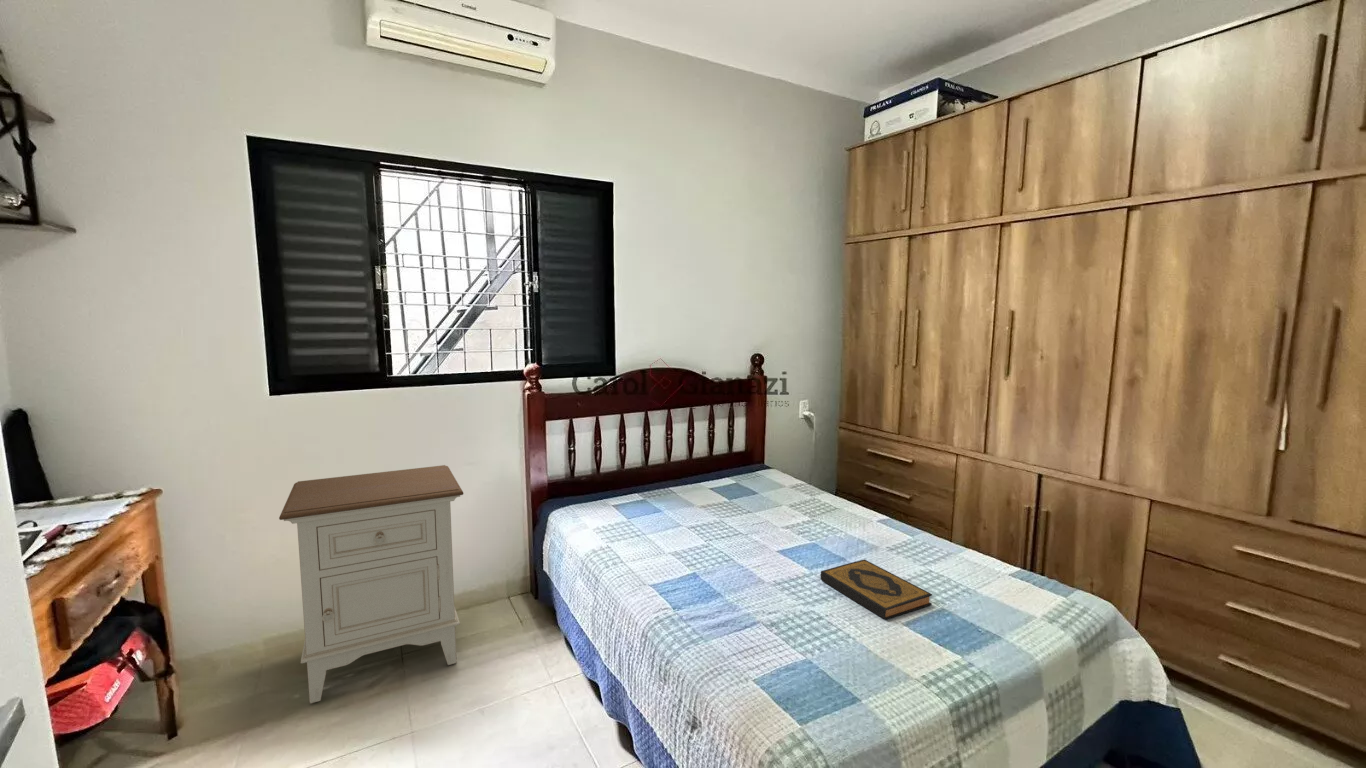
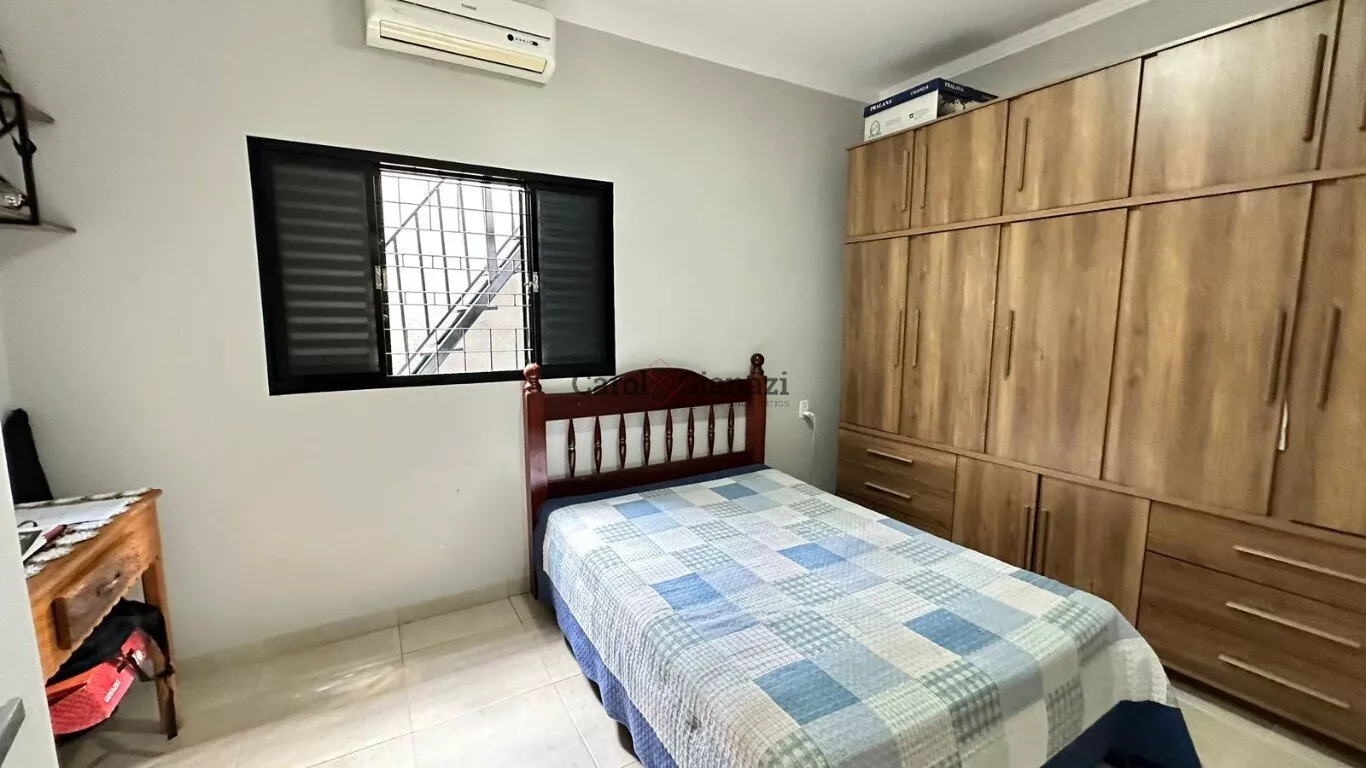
- nightstand (381, 573)
- hardback book (873, 586)
